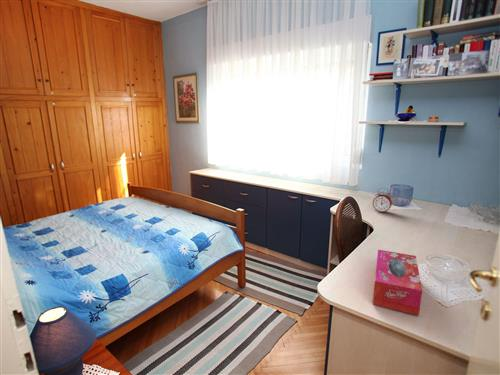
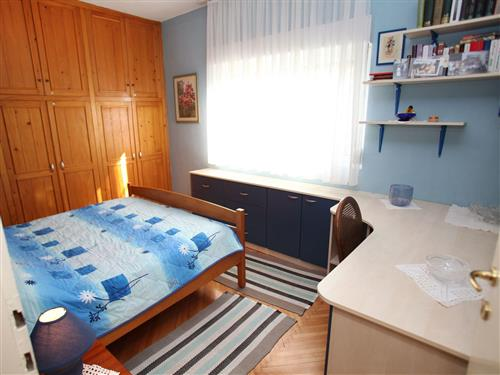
- alarm clock (382, 199)
- tissue box (395, 278)
